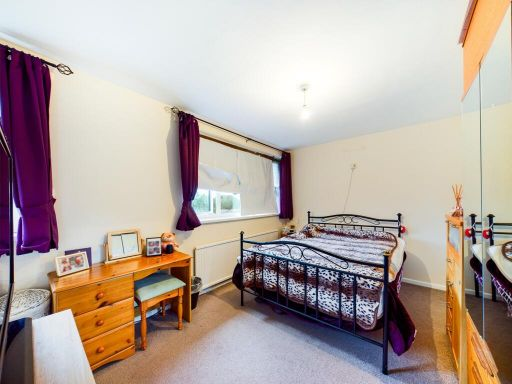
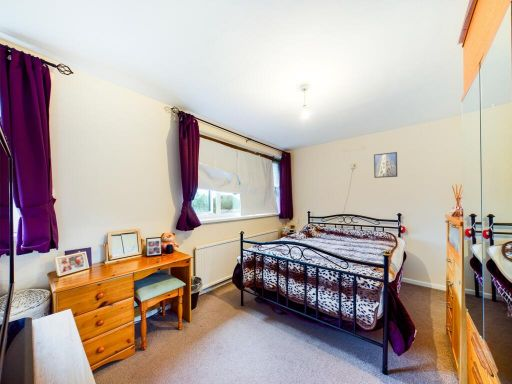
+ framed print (385, 165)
